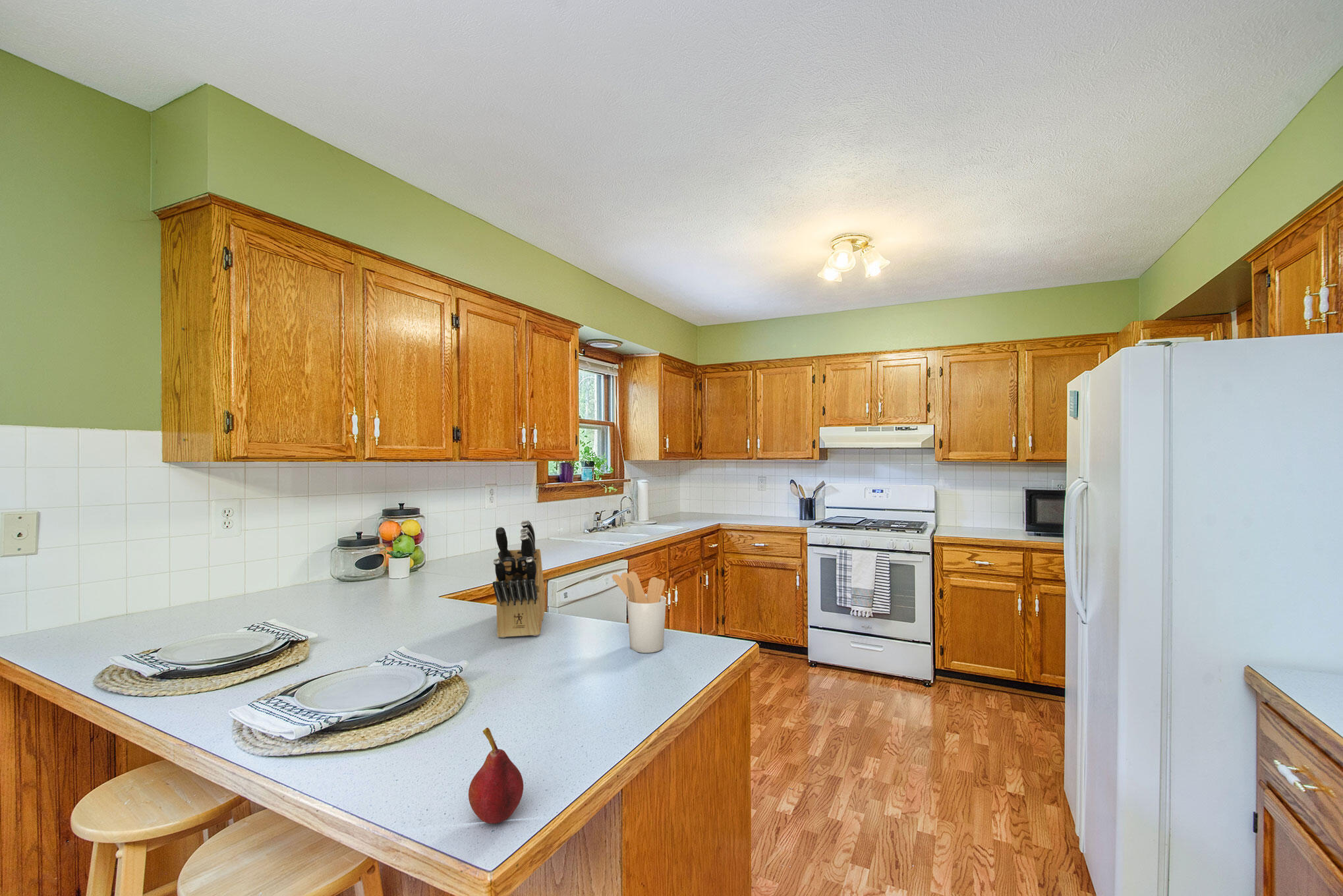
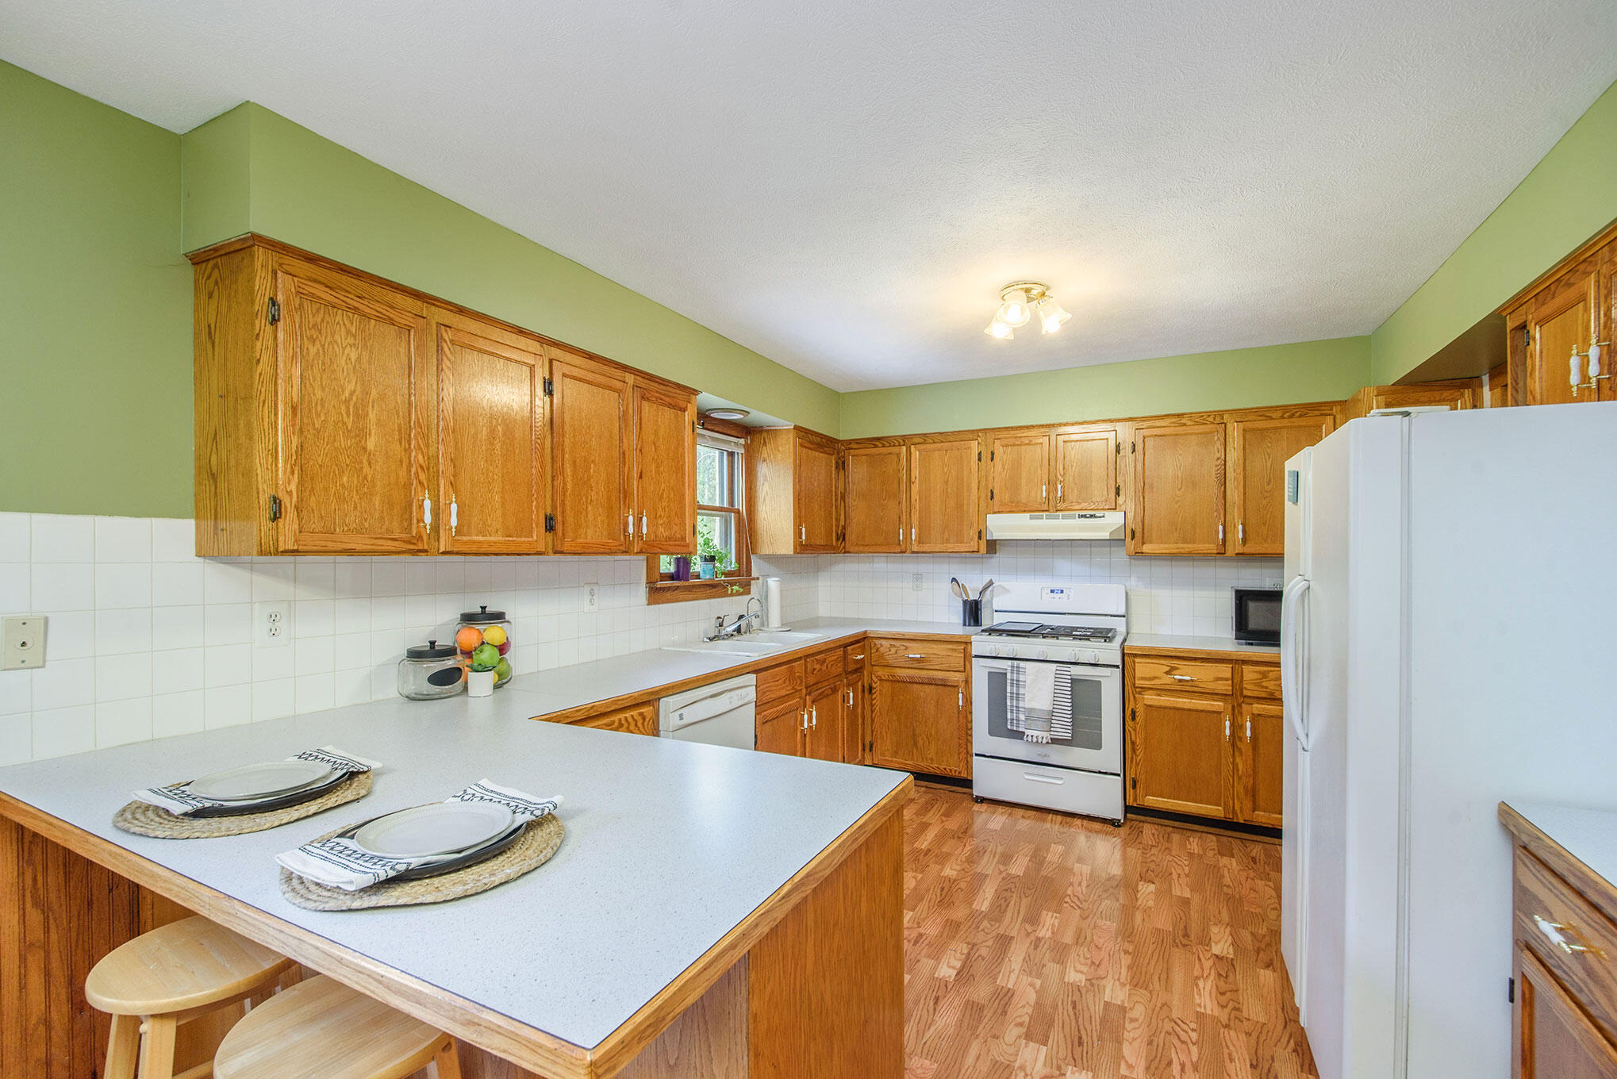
- knife block (521, 572)
- fruit (496, 772)
- utensil holder (639, 609)
